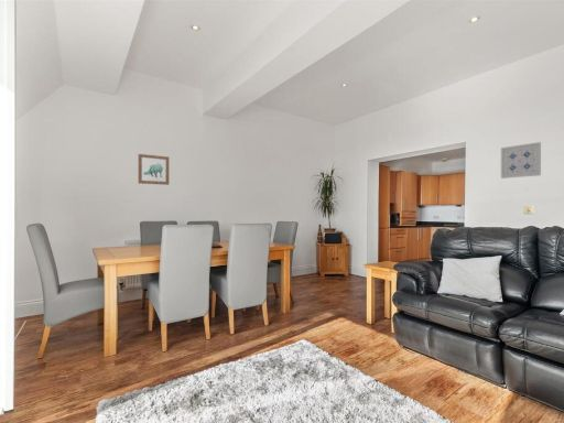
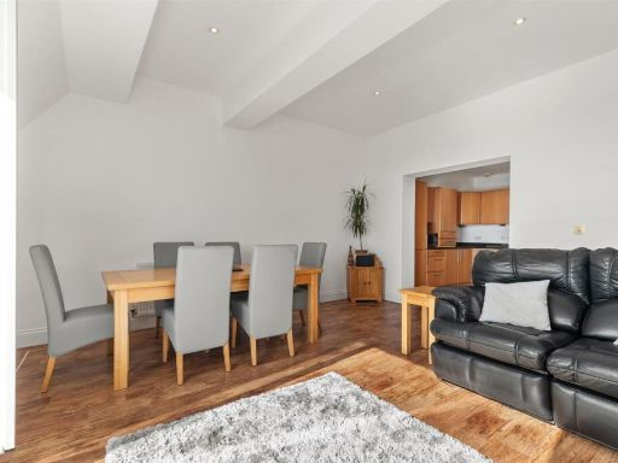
- wall art (520, 161)
- wall art (153, 170)
